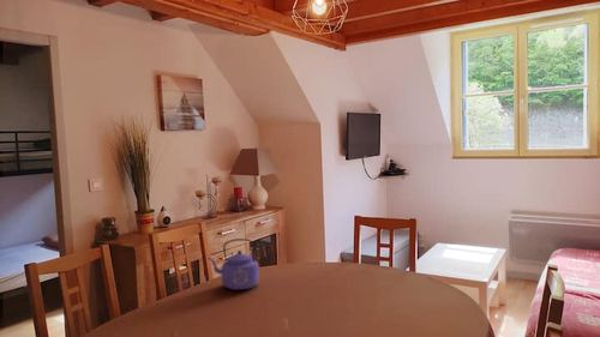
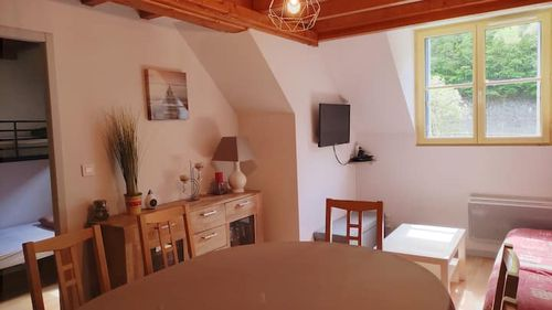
- kettle (233, 263)
